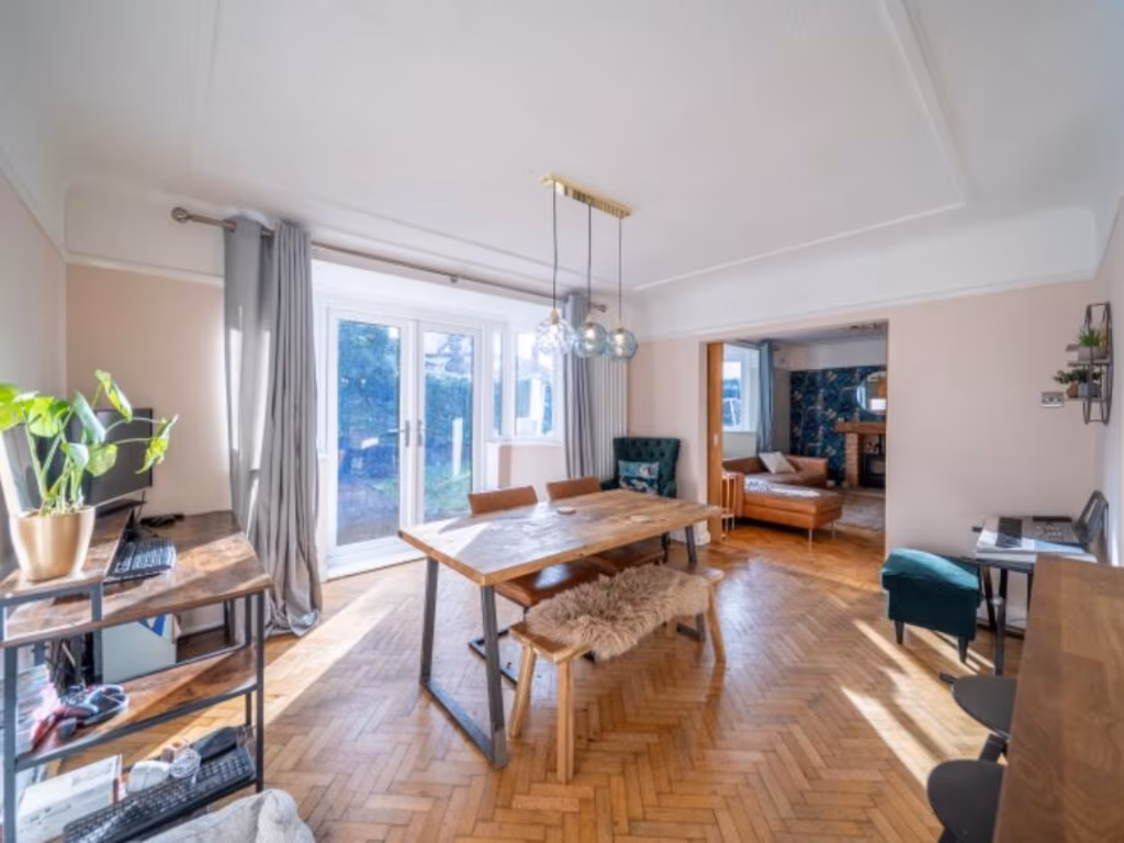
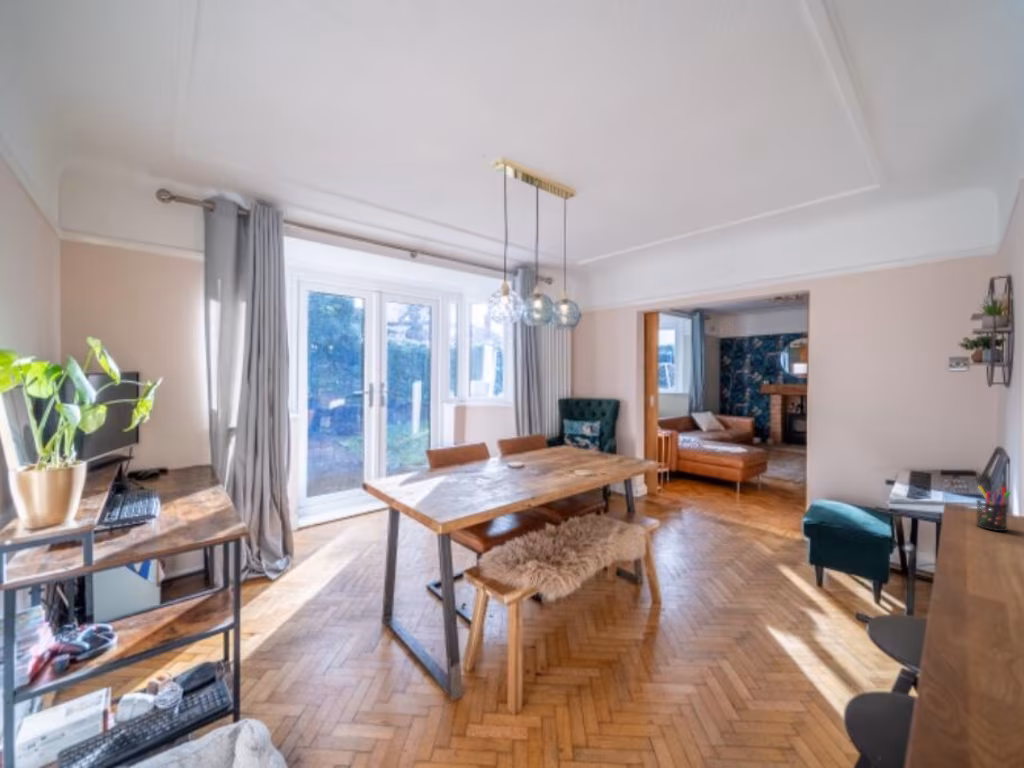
+ pen holder (995, 506)
